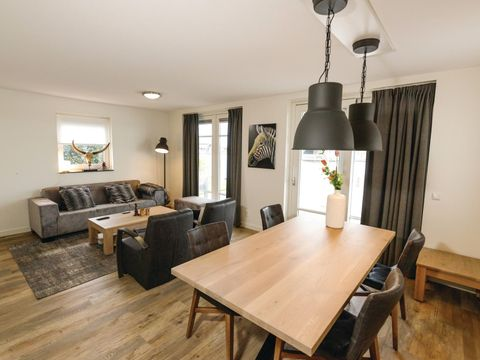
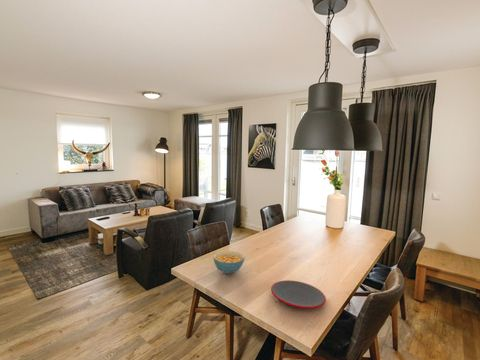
+ plate (297, 294)
+ cereal bowl (228, 264)
